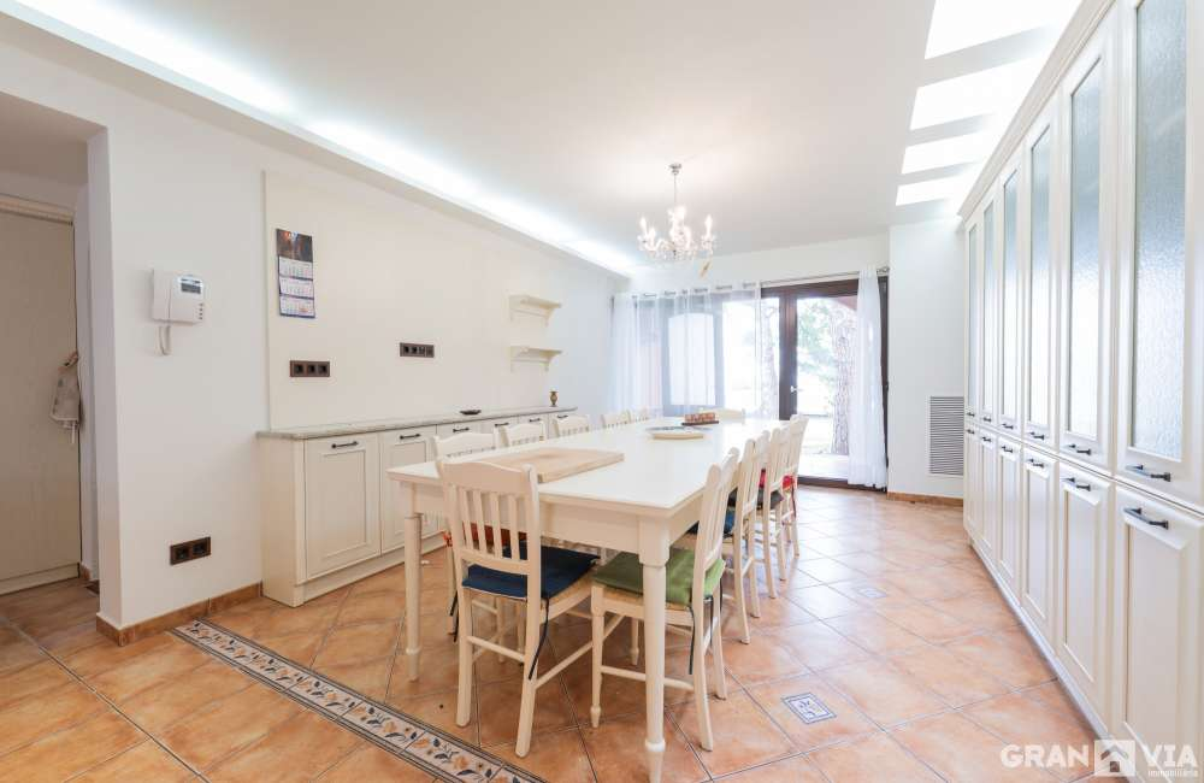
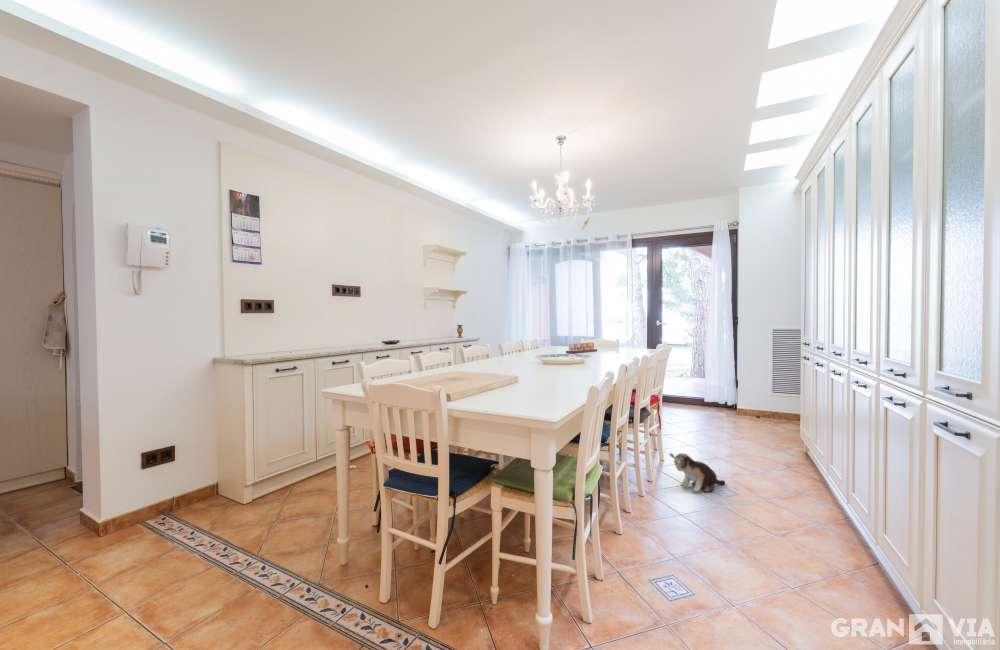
+ plush toy (700, 469)
